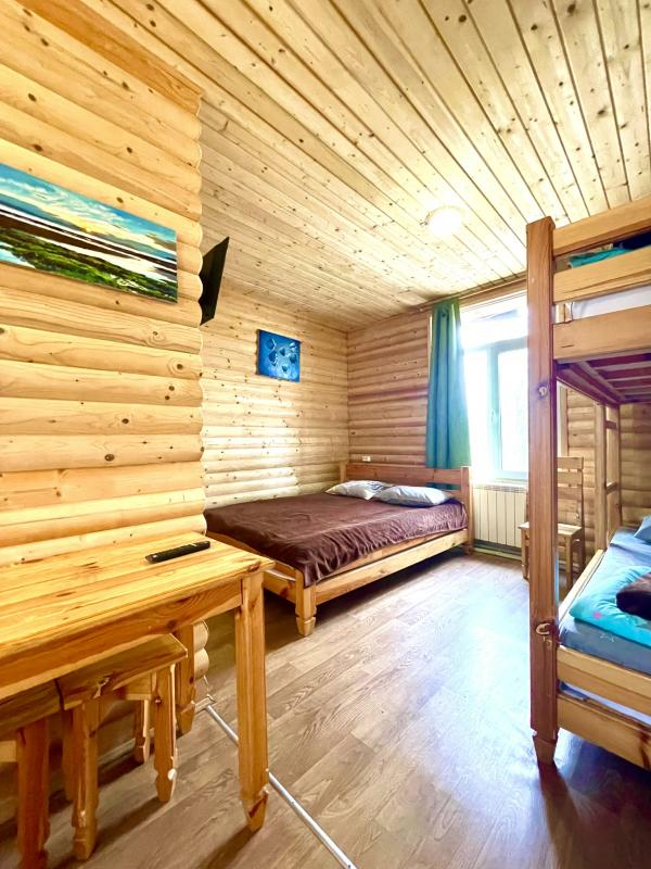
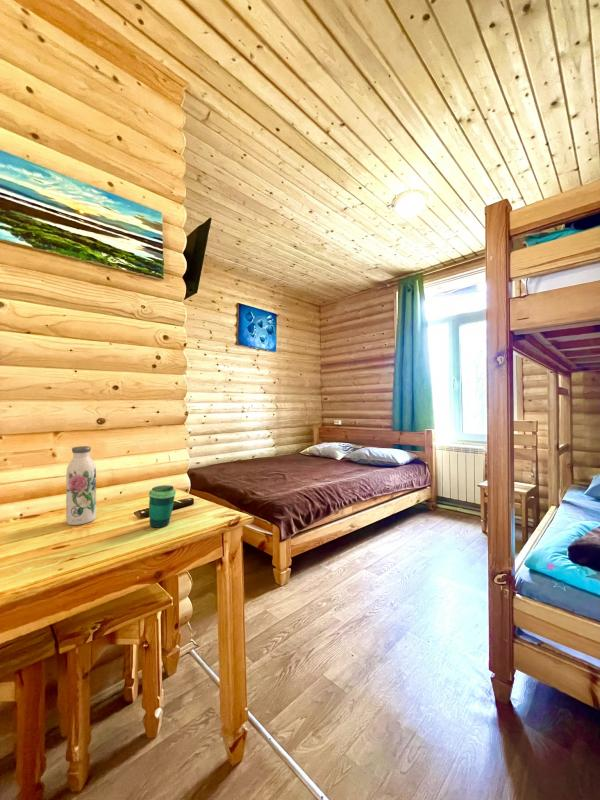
+ water bottle (81, 483)
+ cup (162, 506)
